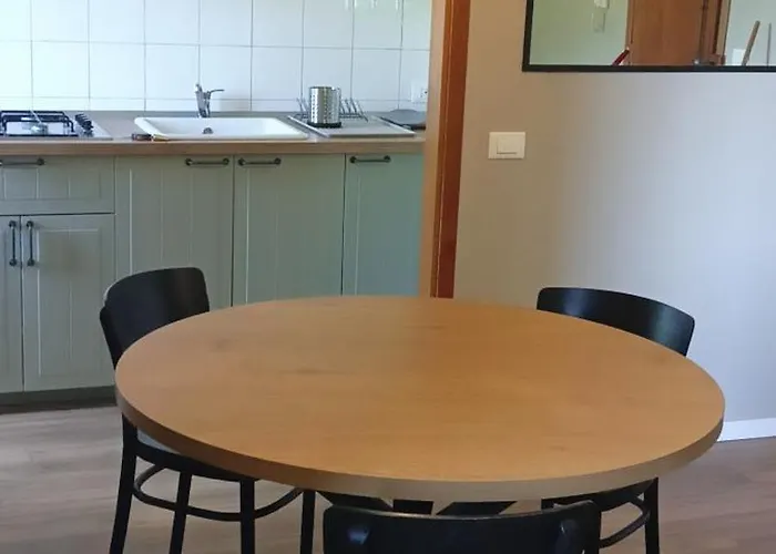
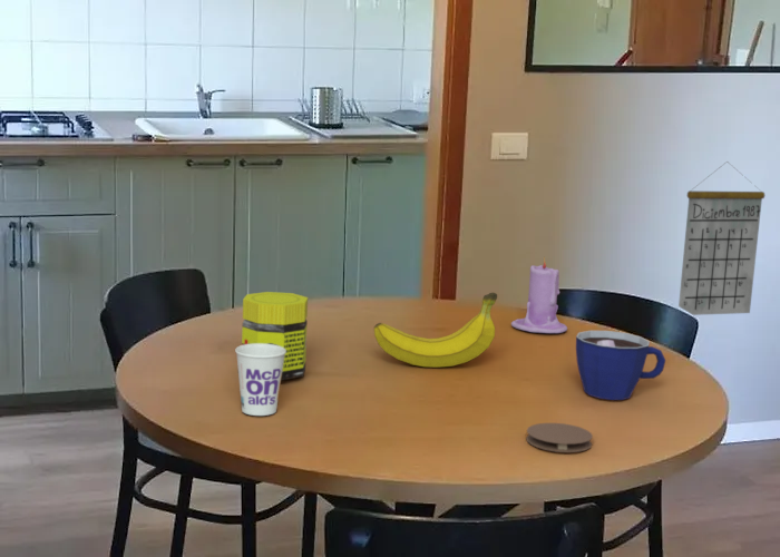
+ candle (540, 292)
+ cup (260, 380)
+ fruit (438, 338)
+ cup (621, 365)
+ jar (274, 336)
+ coaster (558, 437)
+ calendar (721, 238)
